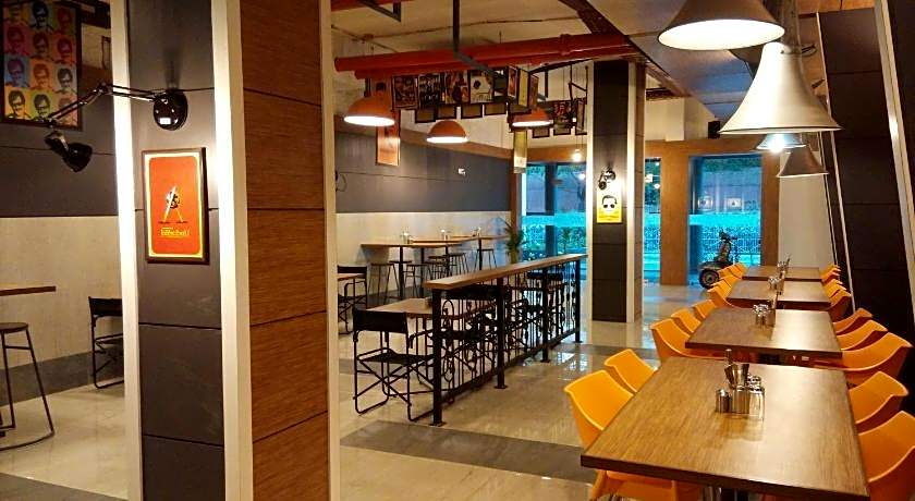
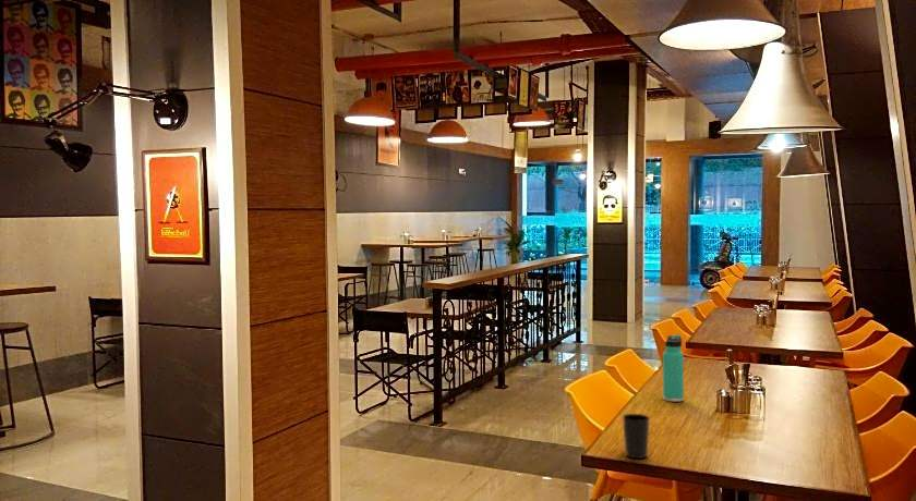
+ thermos bottle (673, 367)
+ cup (636, 436)
